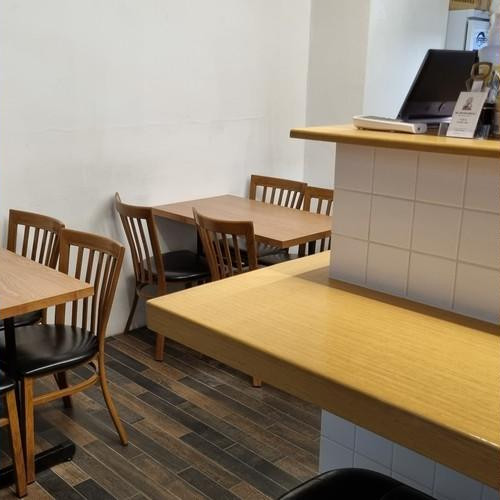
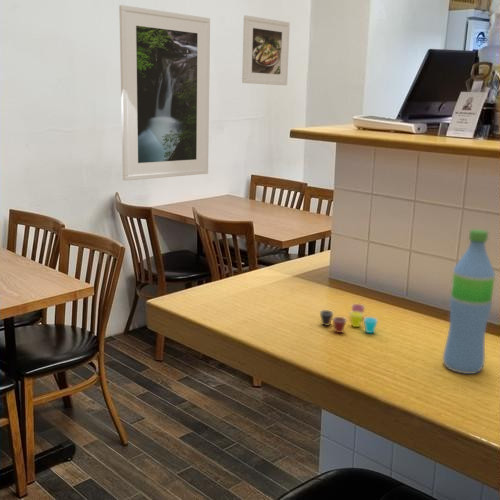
+ cup (346, 319)
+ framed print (167, 97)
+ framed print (266, 52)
+ water bottle (470, 300)
